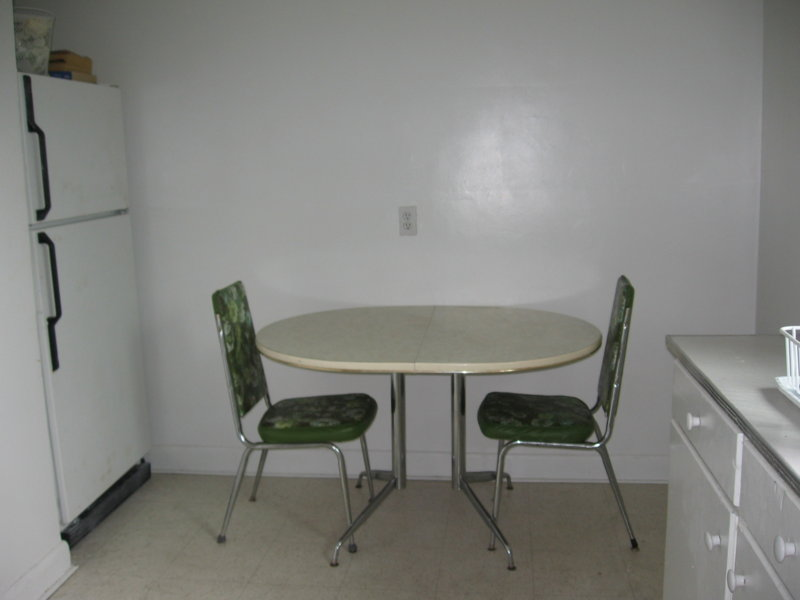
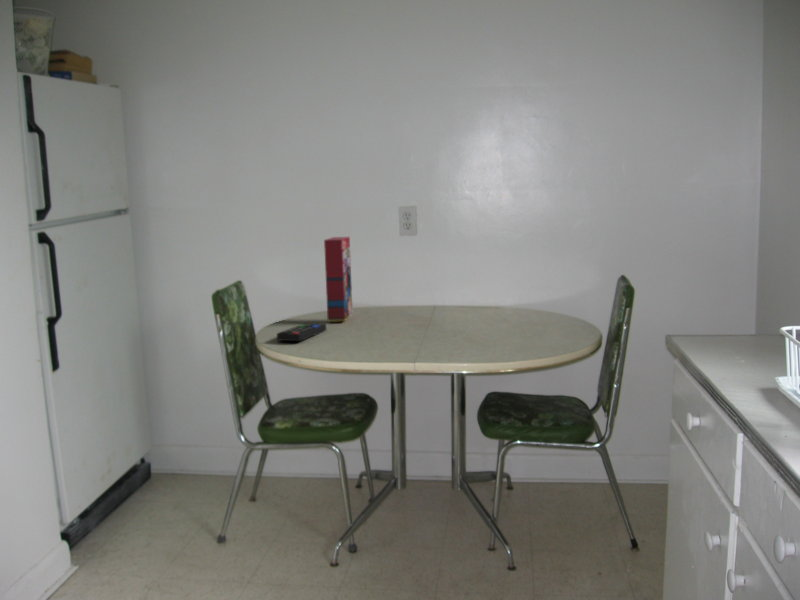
+ remote control (302, 331)
+ cereal box (338, 277)
